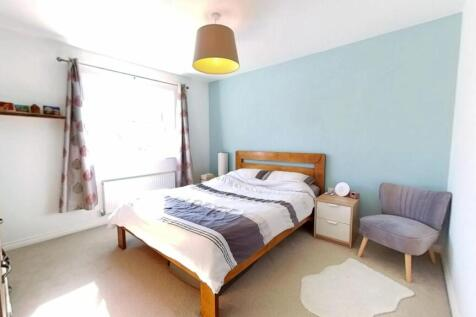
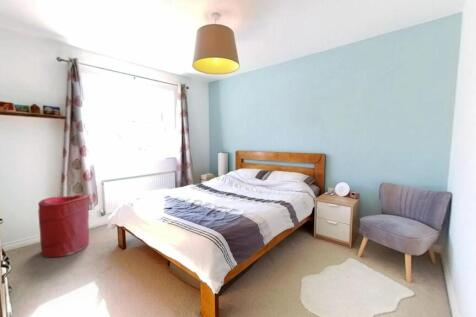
+ laundry hamper (65, 222)
